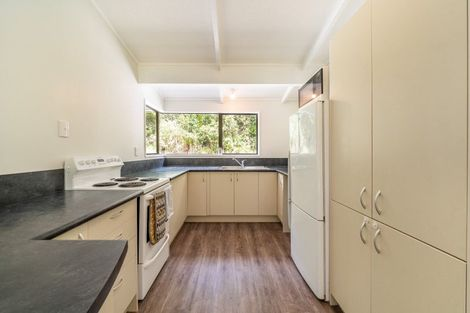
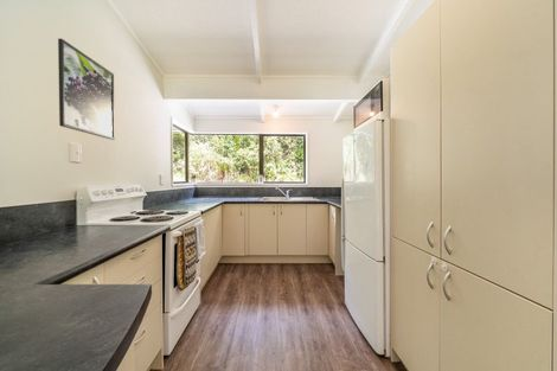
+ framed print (90, 96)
